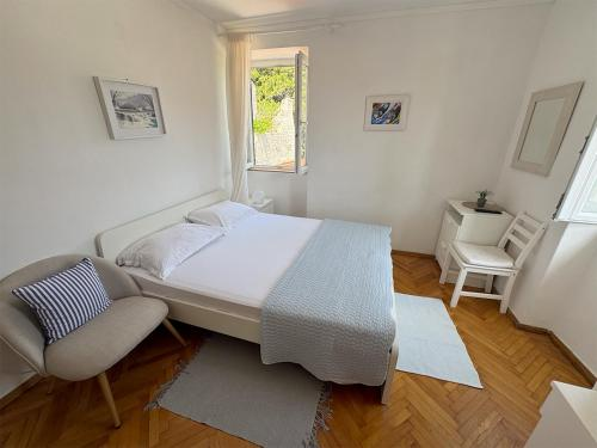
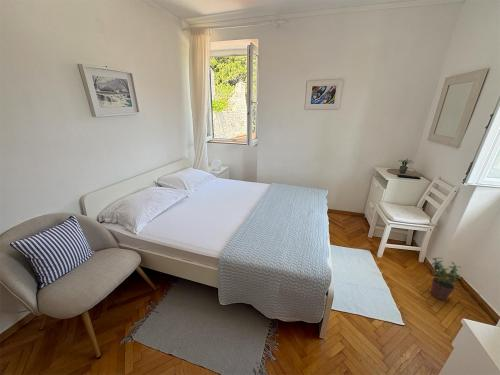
+ potted plant (444, 279)
